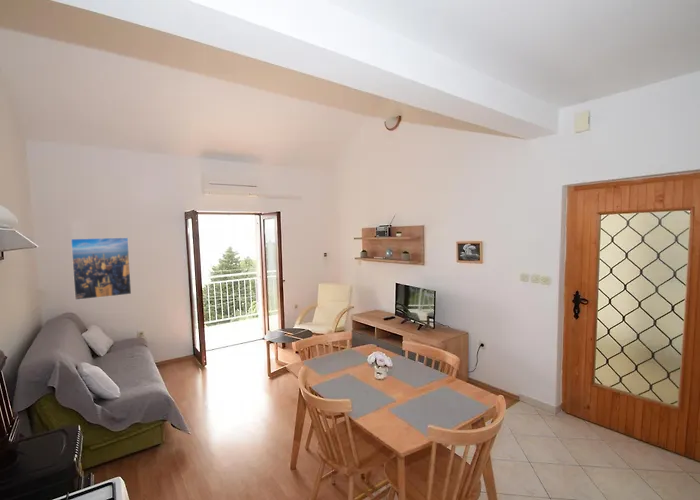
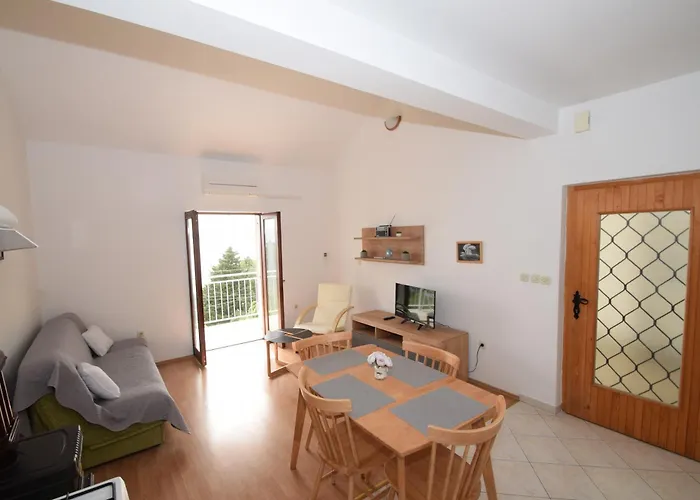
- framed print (102, 267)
